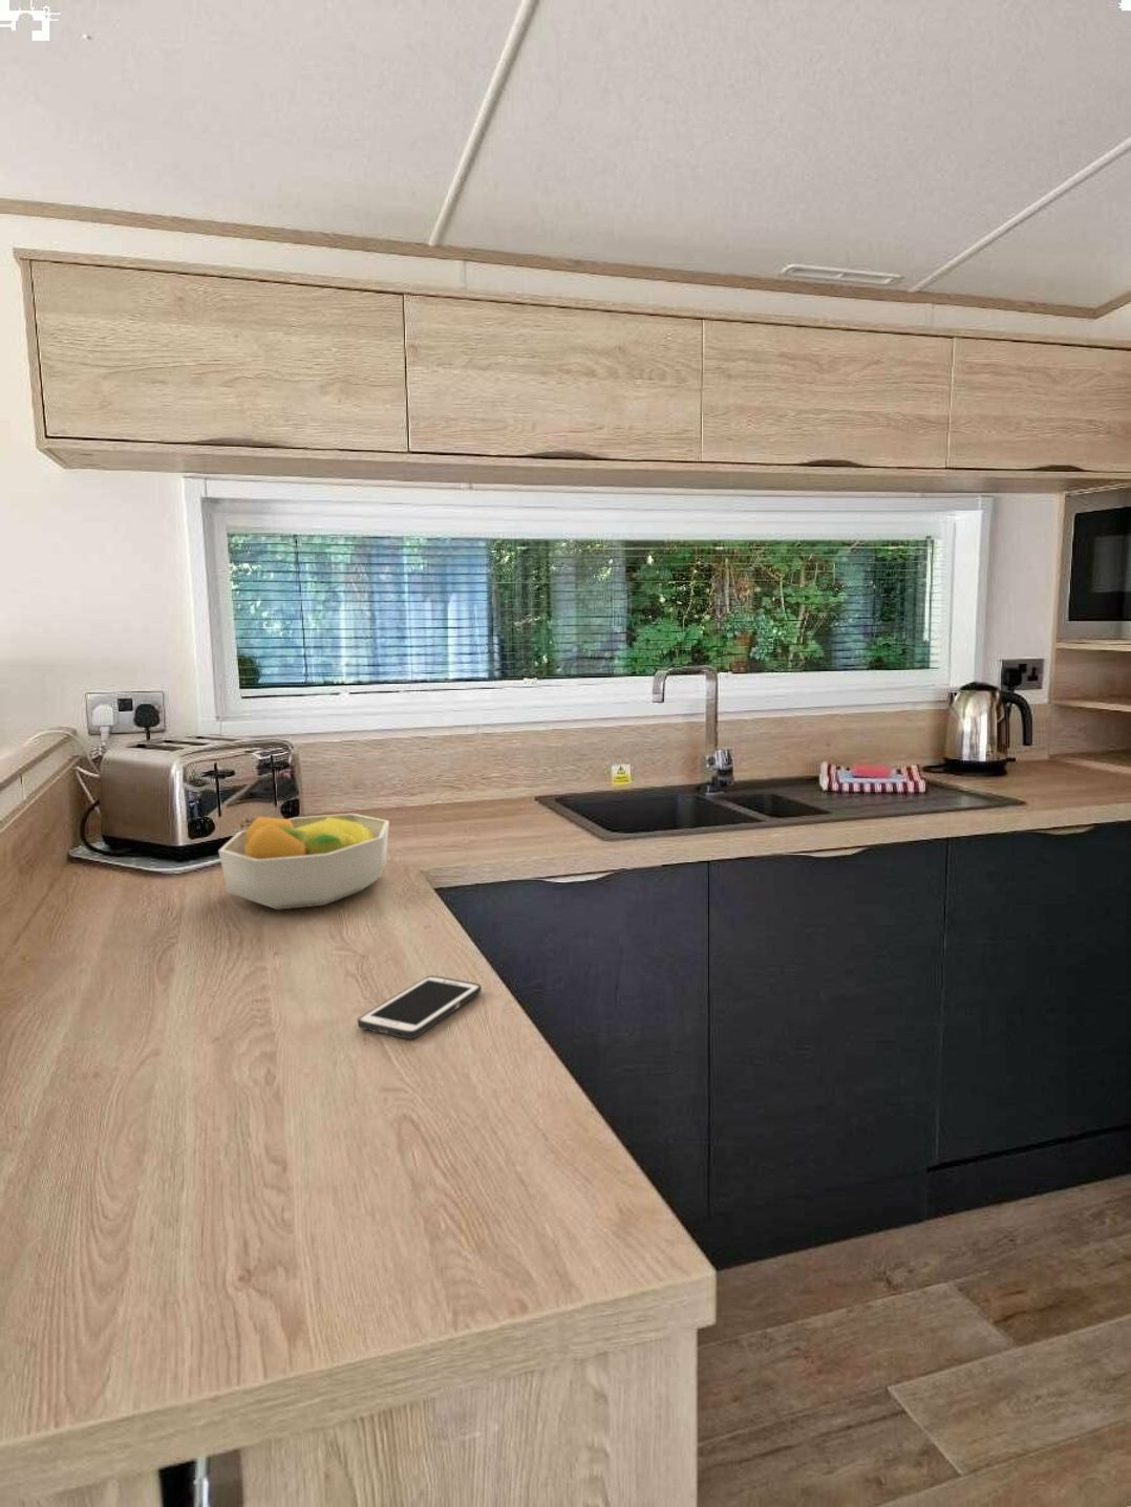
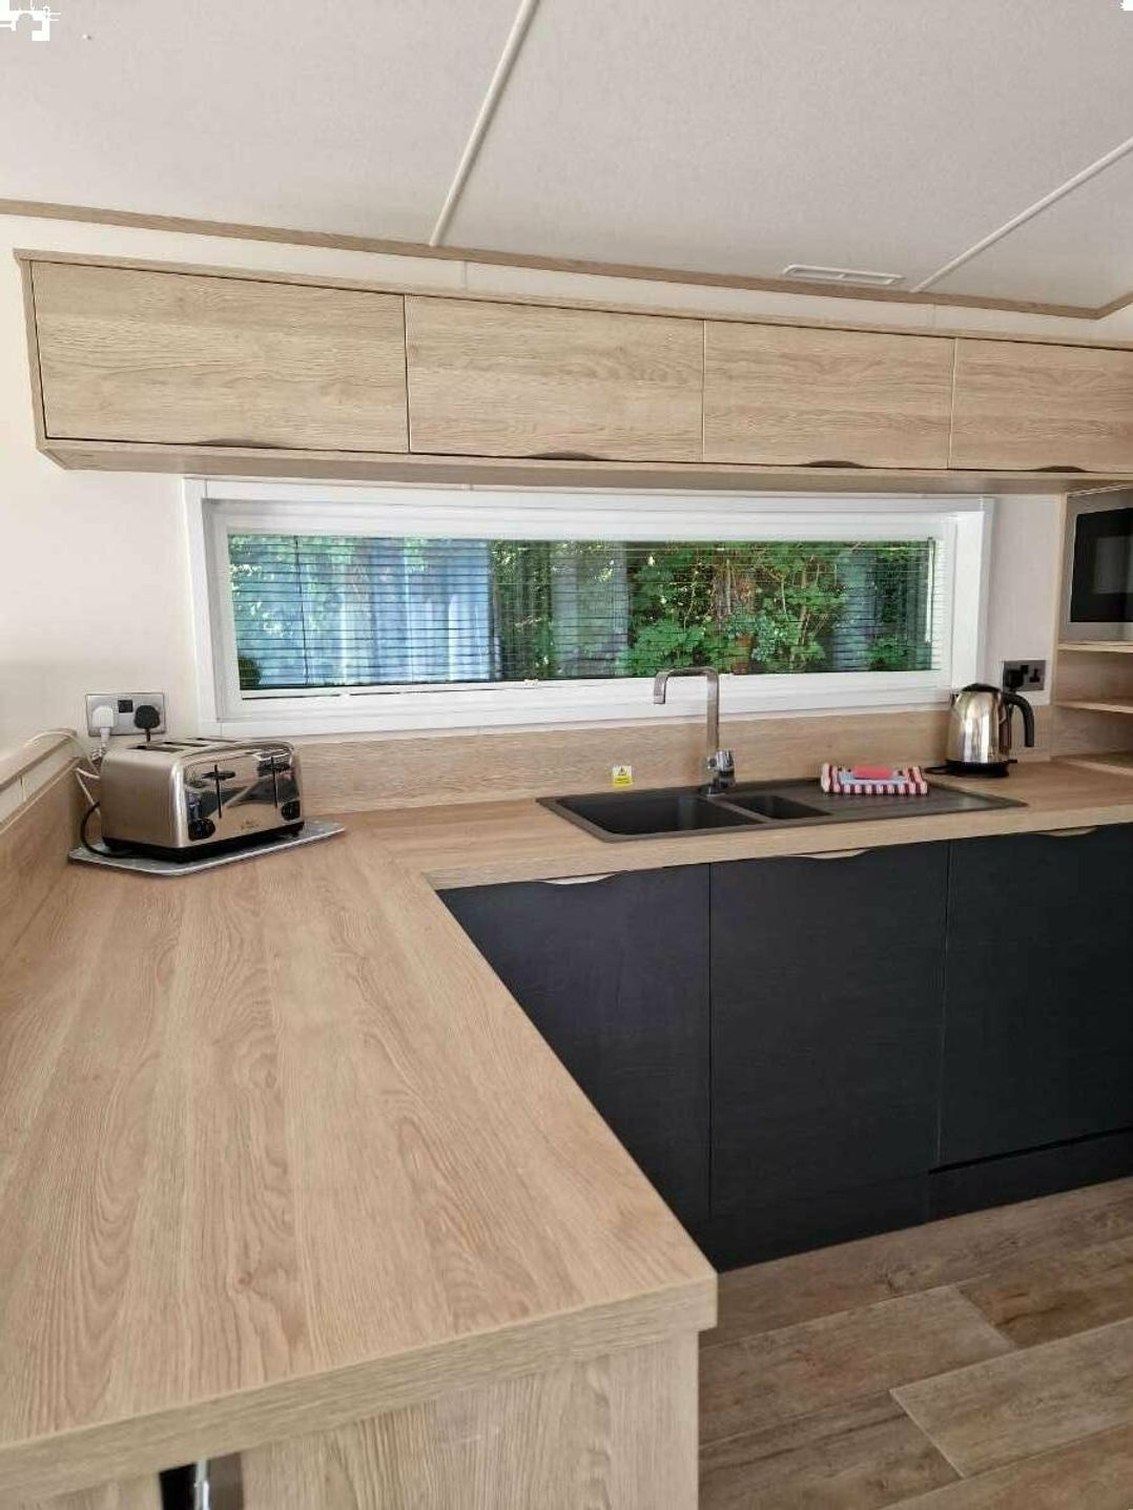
- cell phone (422, 1005)
- fruit bowl (310, 848)
